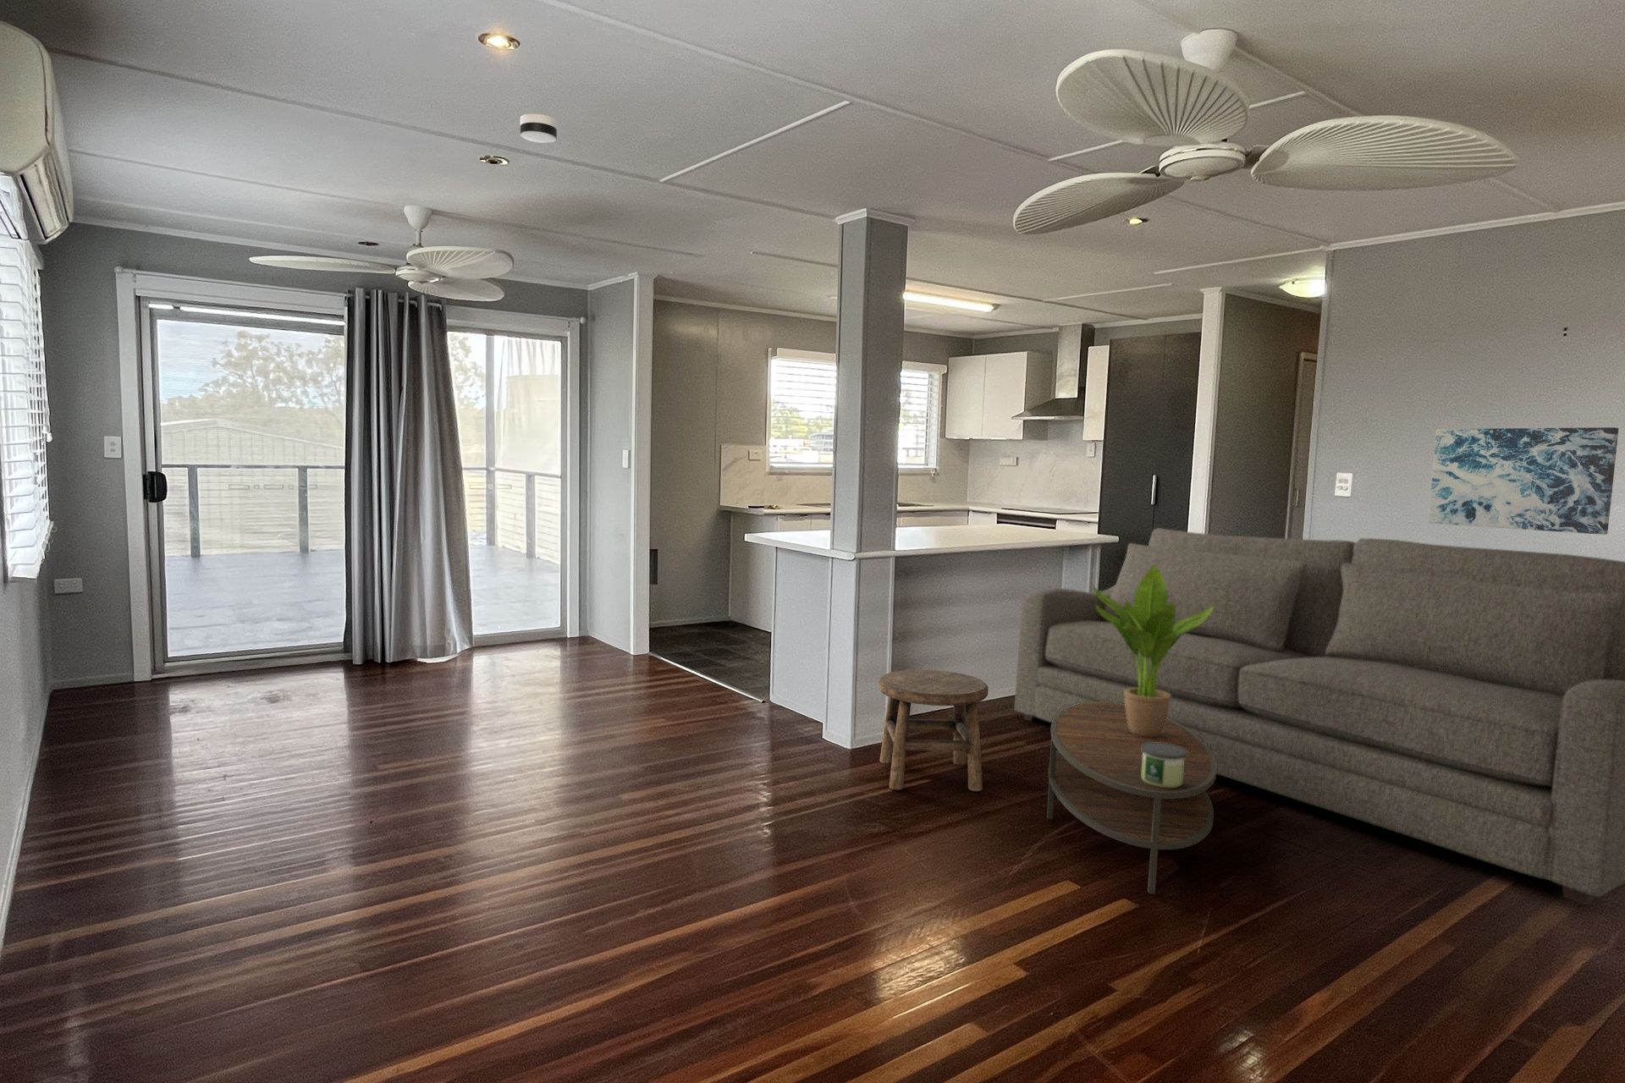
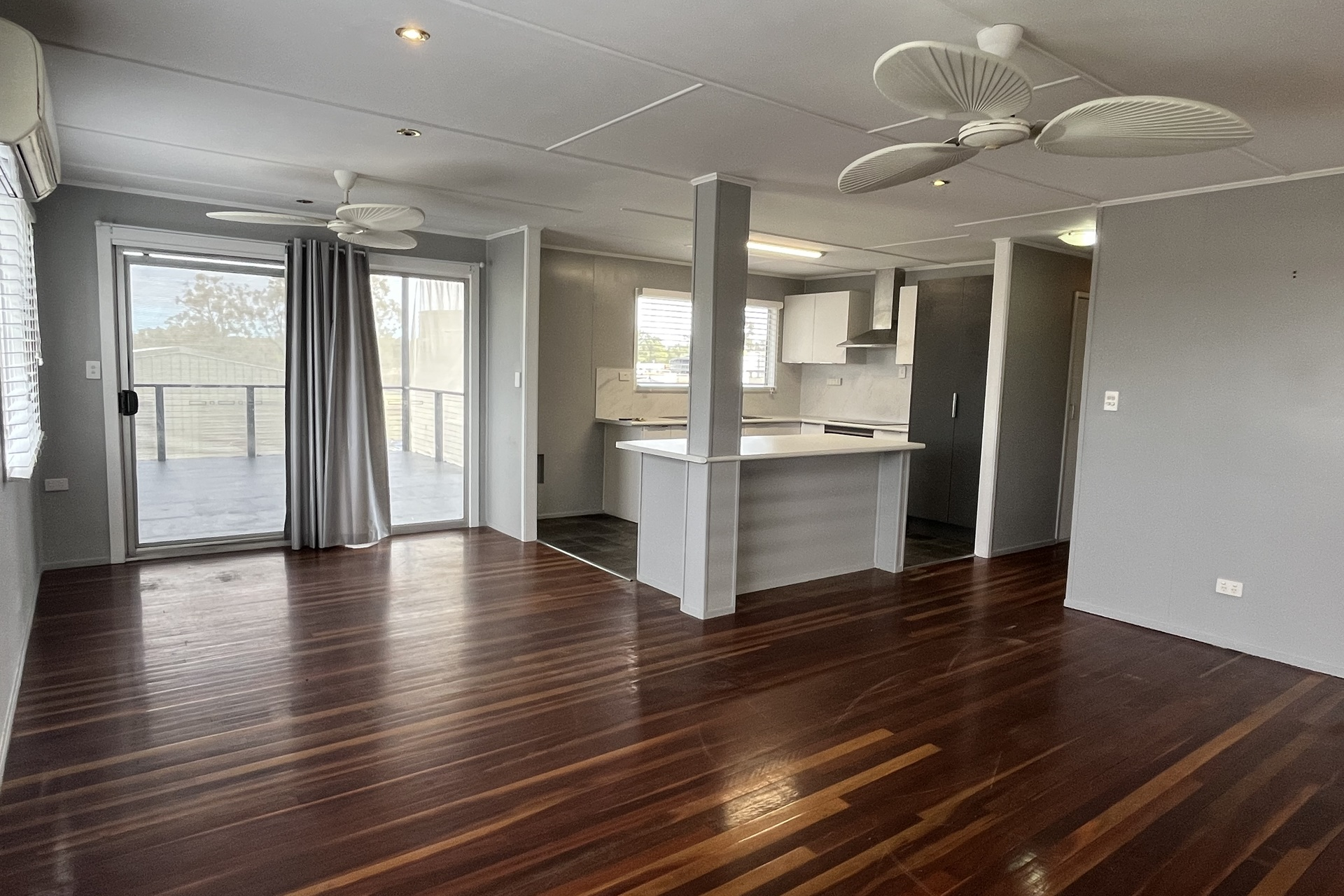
- sofa (1311, 655)
- potted plant (1135, 650)
- wall art (1516, 479)
- coffee table (1126, 783)
- stool (931, 728)
- smoke detector (538, 128)
- candle (1162, 765)
